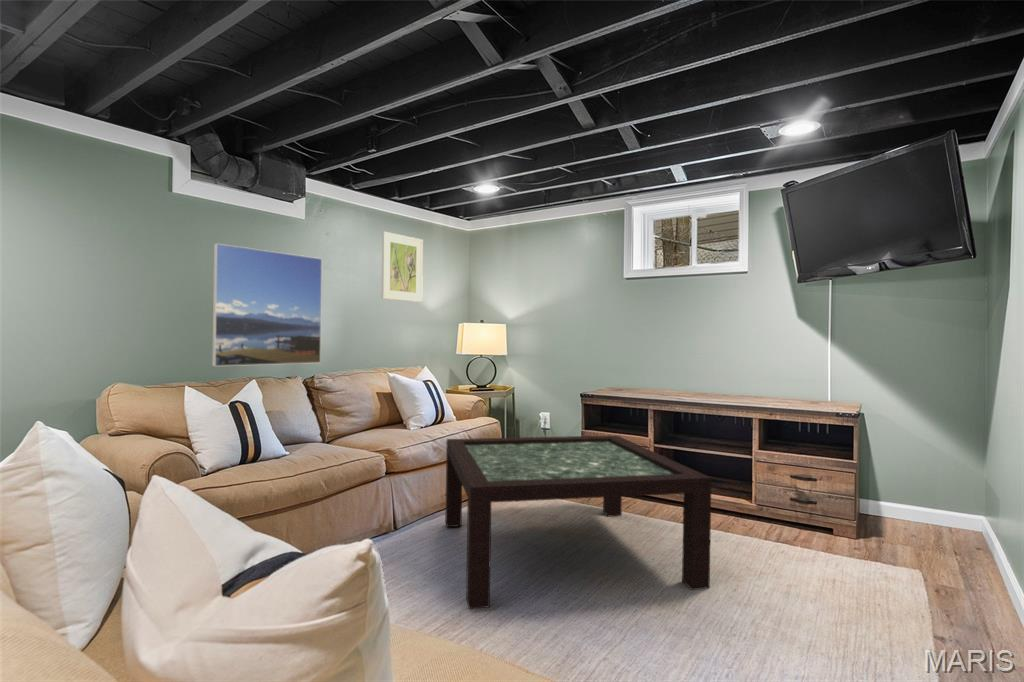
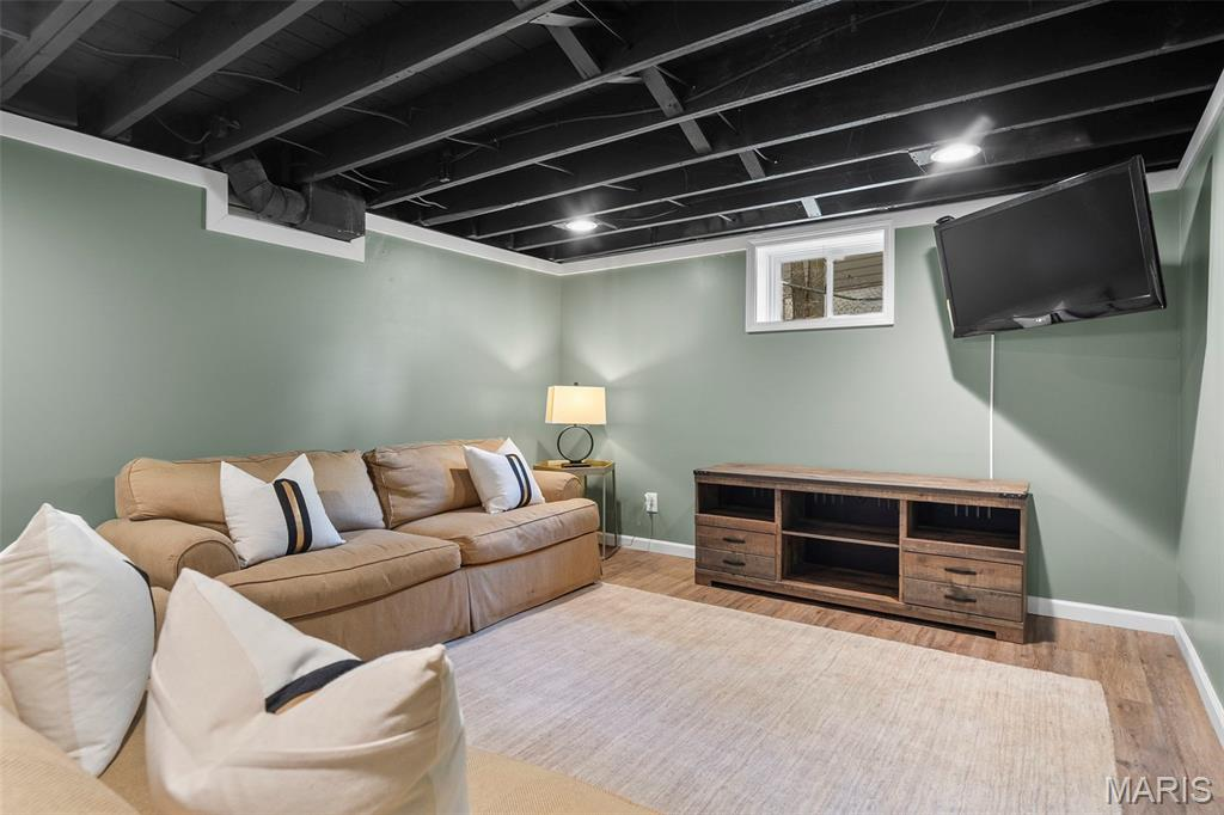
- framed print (271, 308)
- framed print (403, 268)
- coffee table (556, 499)
